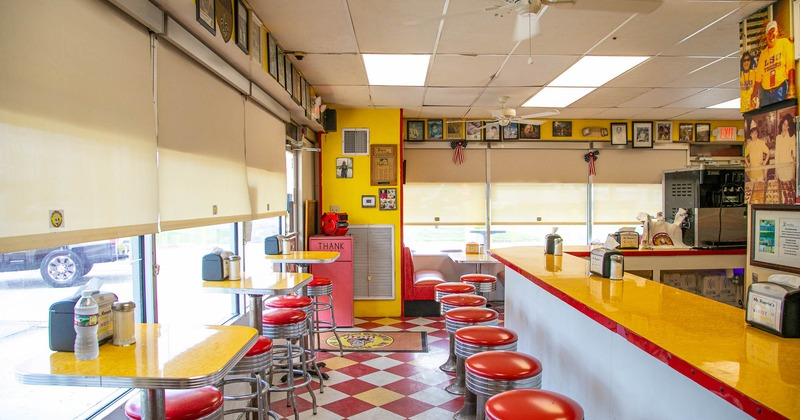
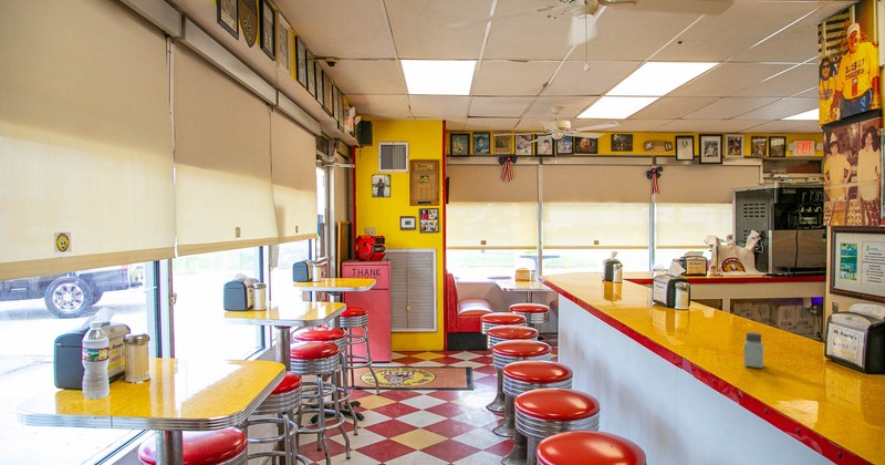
+ saltshaker (753, 349)
